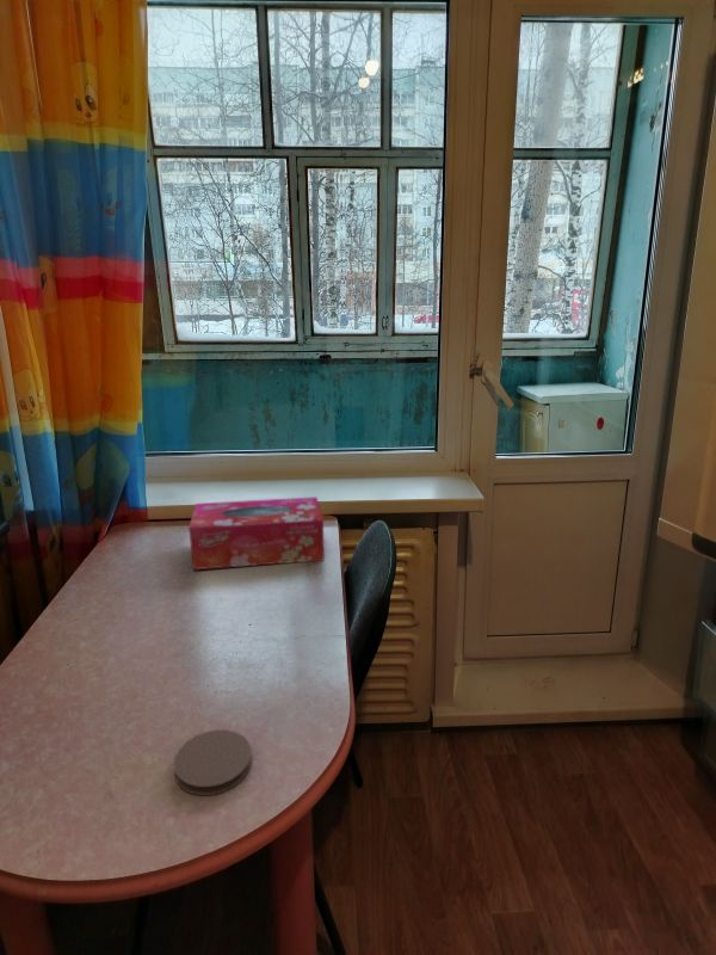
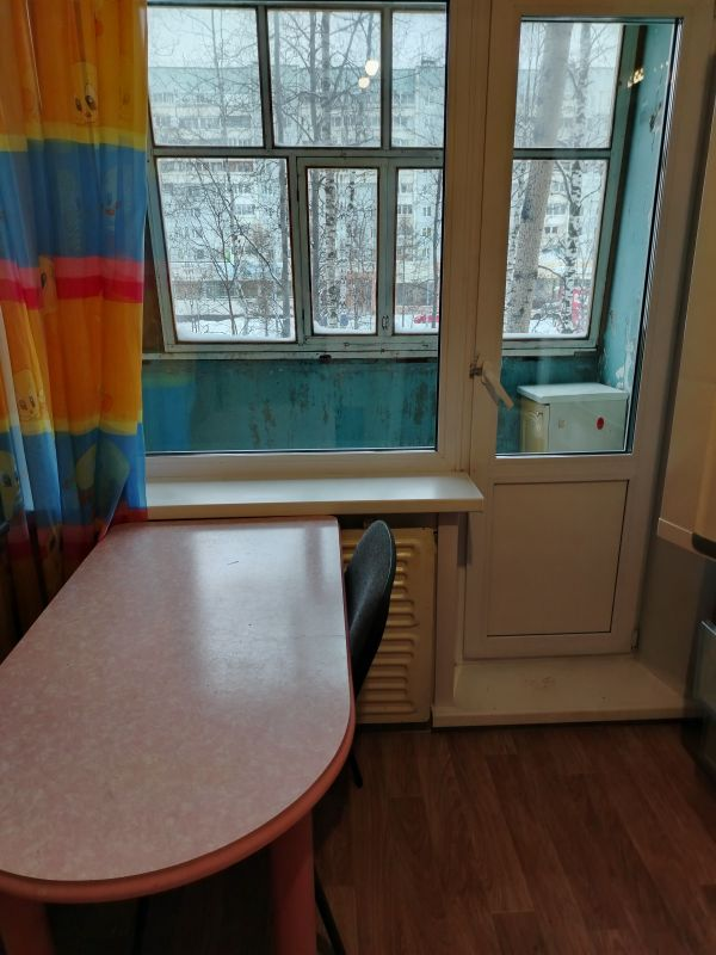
- coaster (212, 760)
- tissue box (258, 531)
